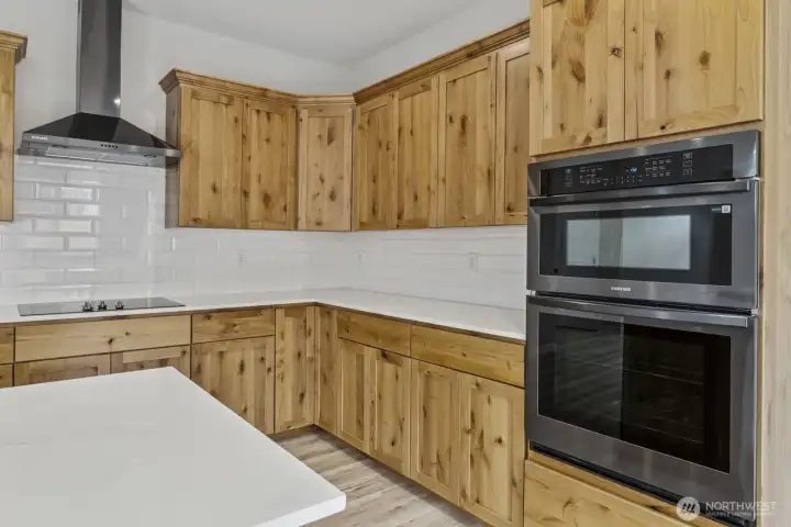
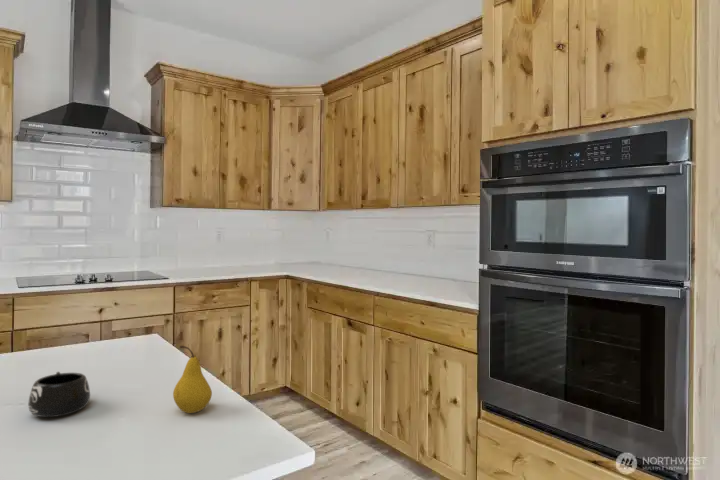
+ mug (59, 392)
+ fruit (193, 377)
